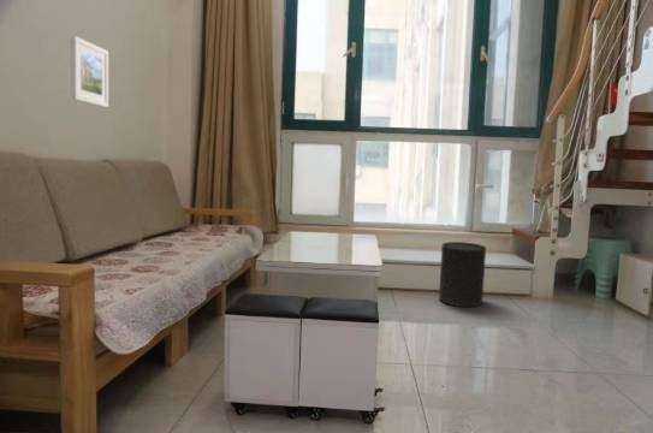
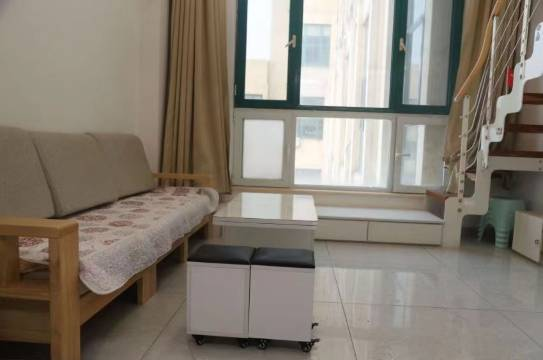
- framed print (90, 73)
- trash can (462, 273)
